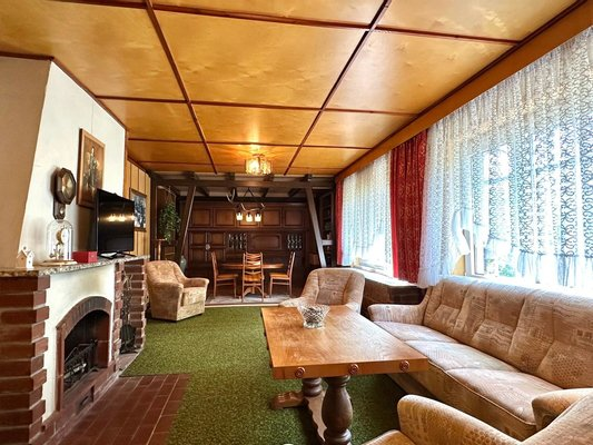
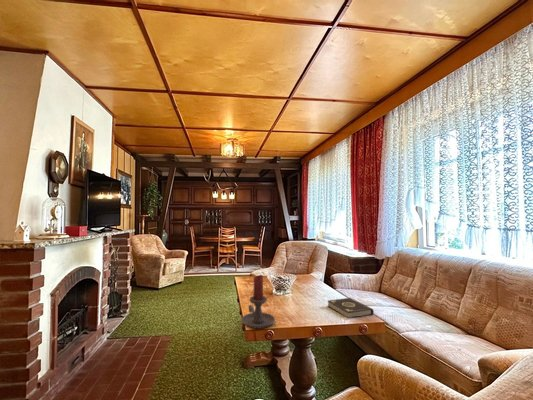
+ candle holder (256, 297)
+ book (349, 307)
